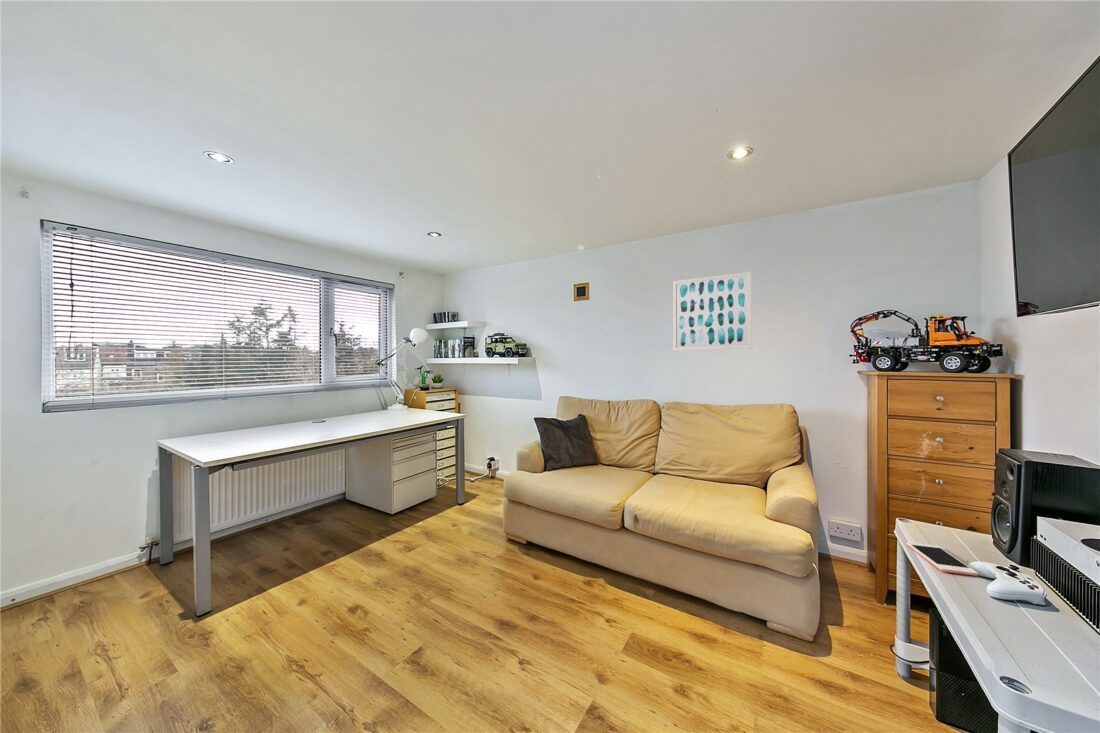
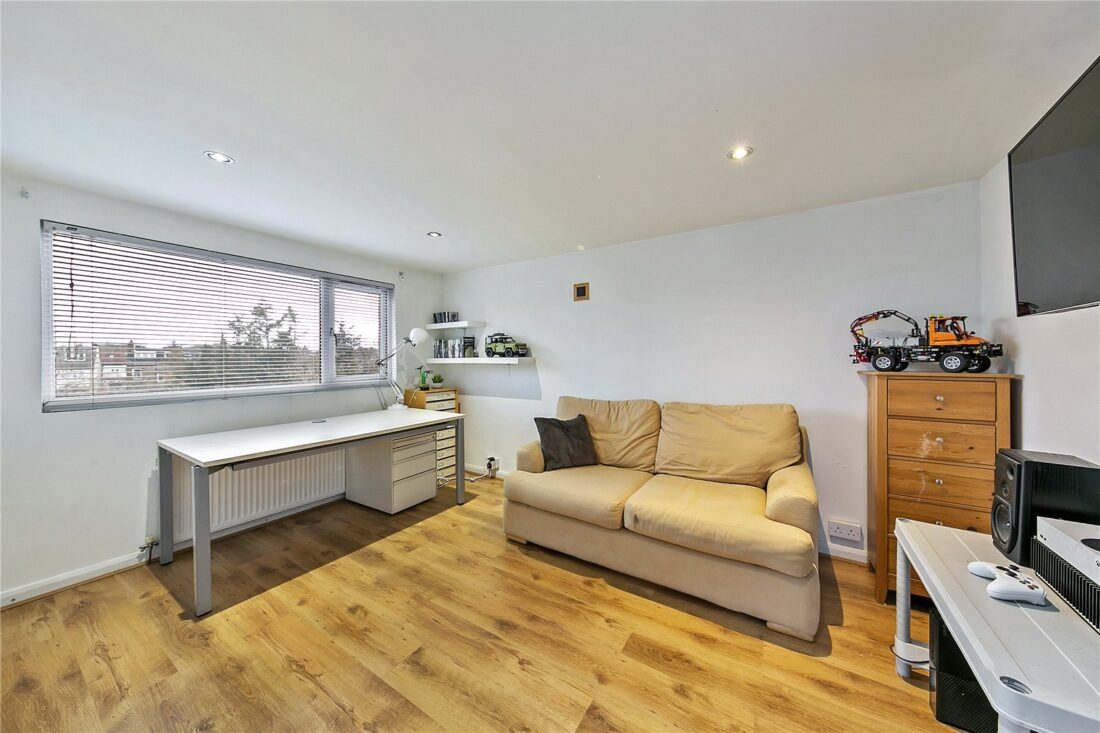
- cell phone (939, 557)
- wall art (710, 313)
